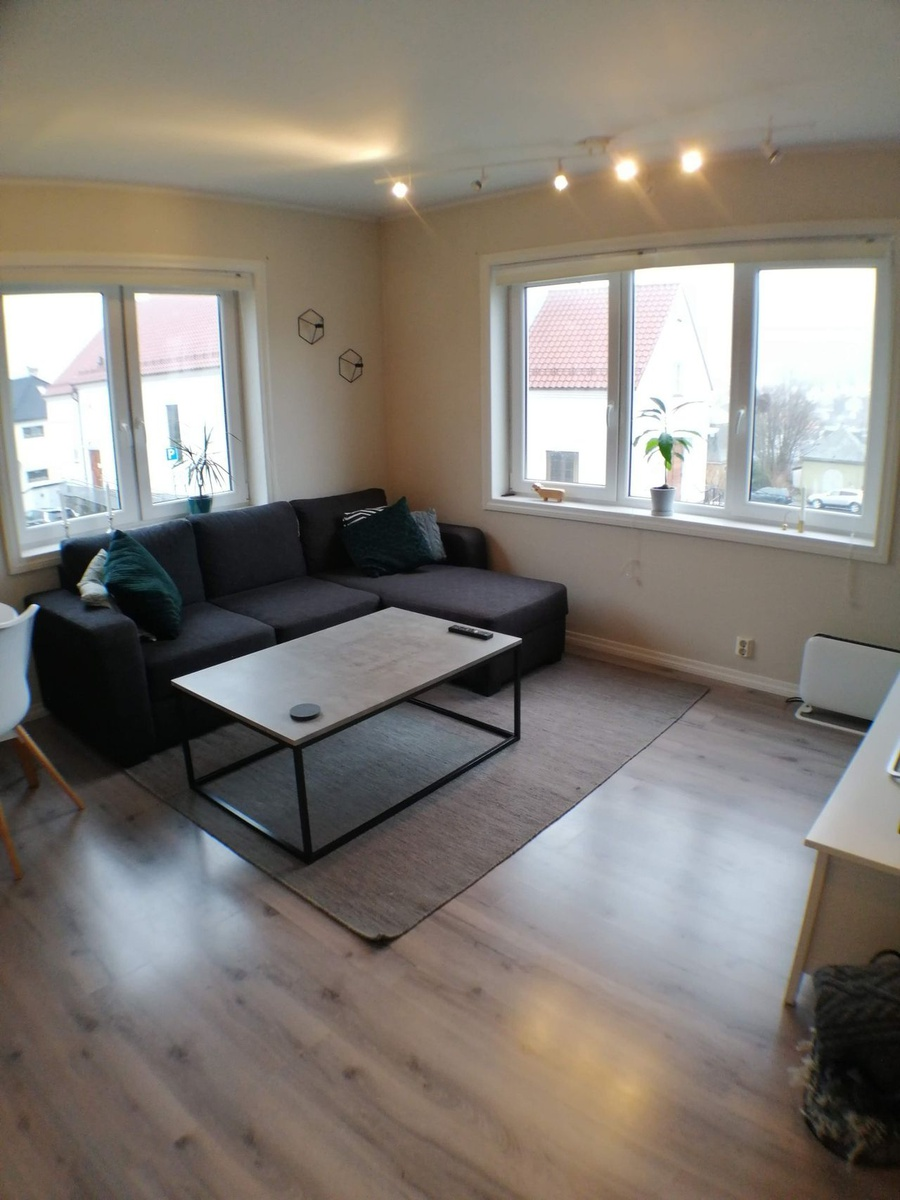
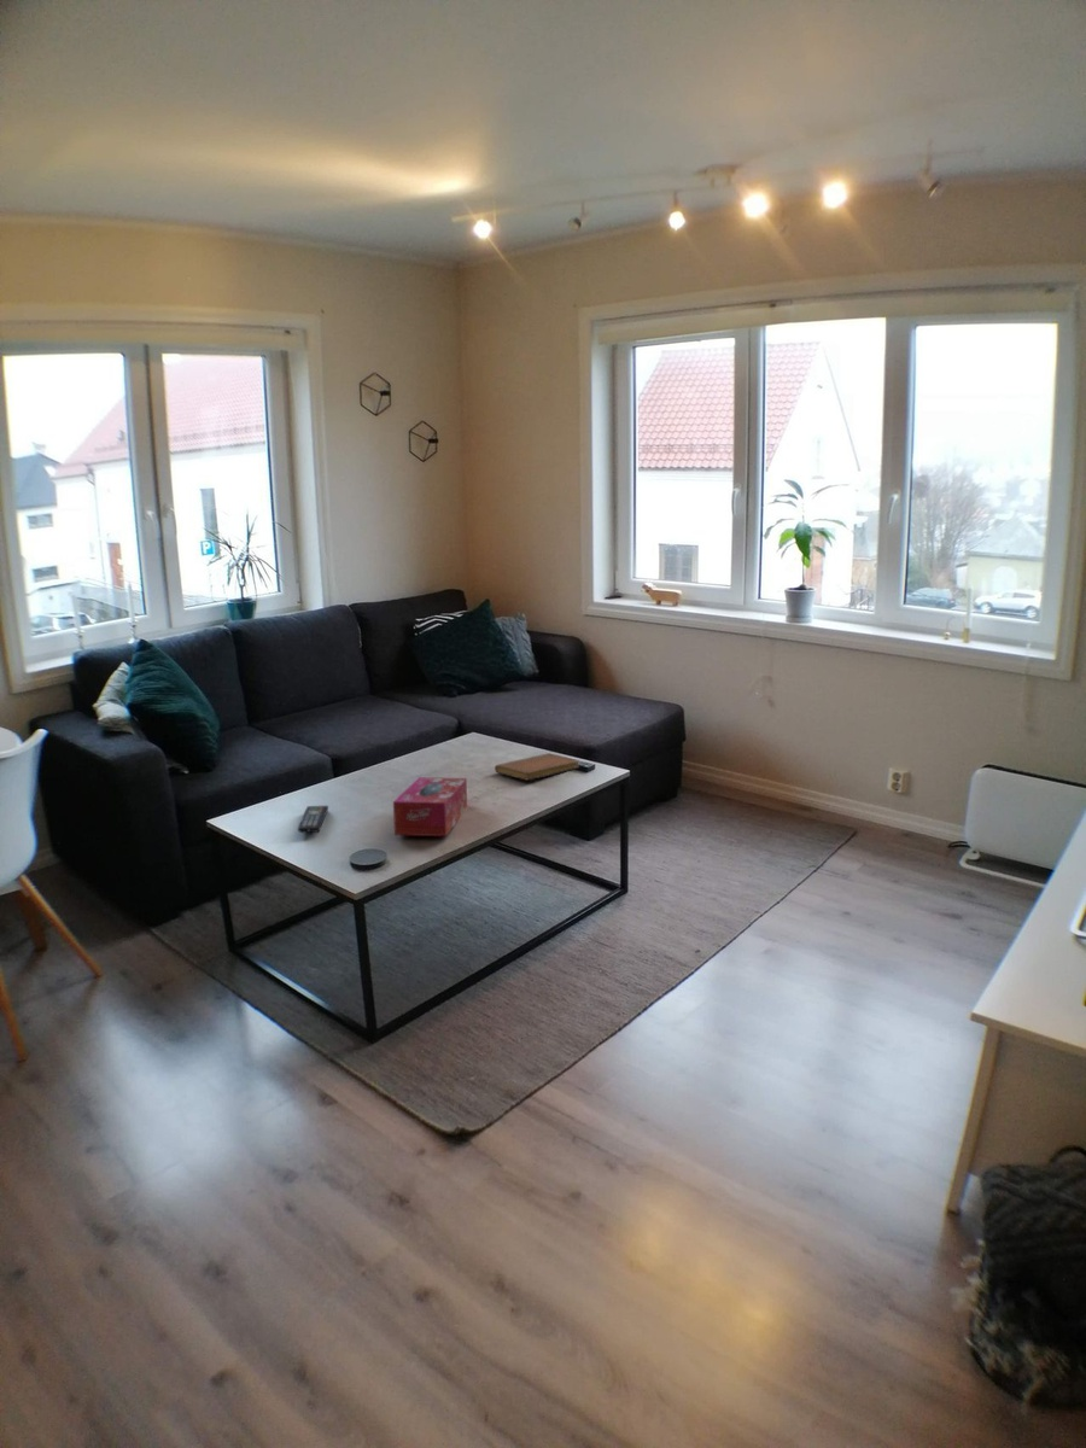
+ remote control (314, 818)
+ tissue box (431, 805)
+ notebook (537, 765)
